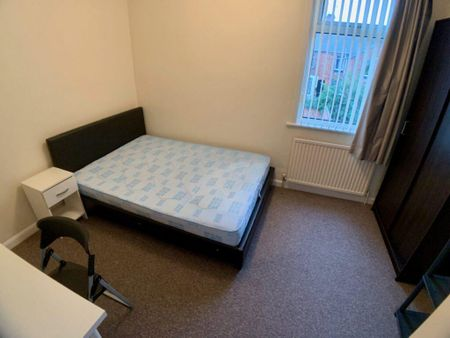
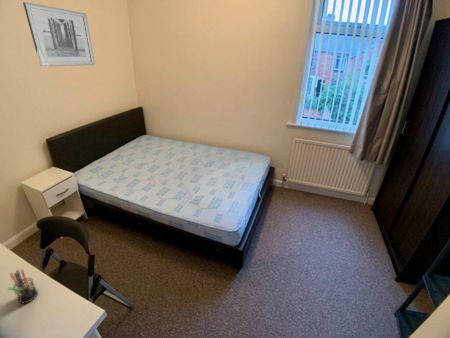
+ wall art (64, 38)
+ pen holder (21, 287)
